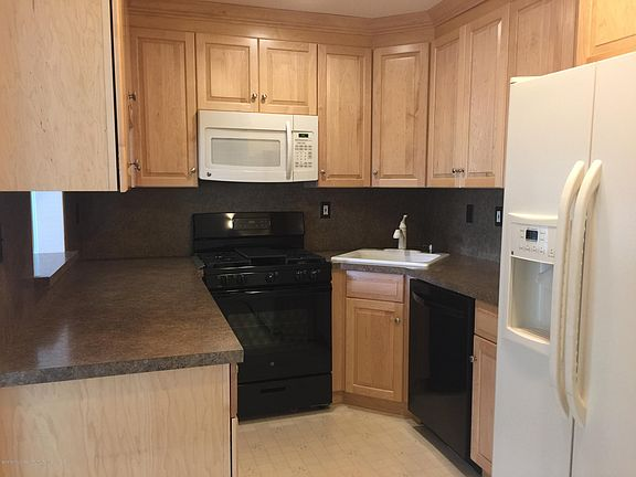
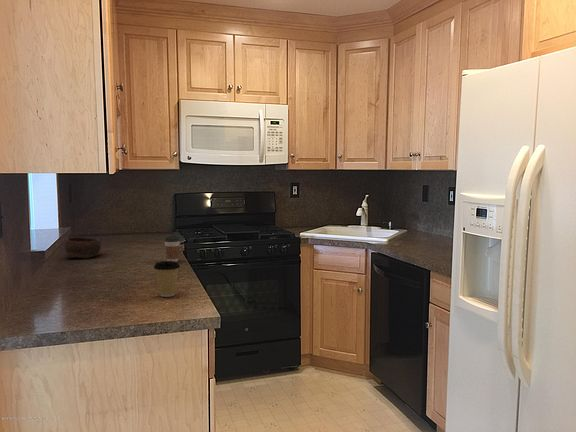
+ coffee cup (172, 249)
+ coffee cup (167, 278)
+ bowl (83, 247)
